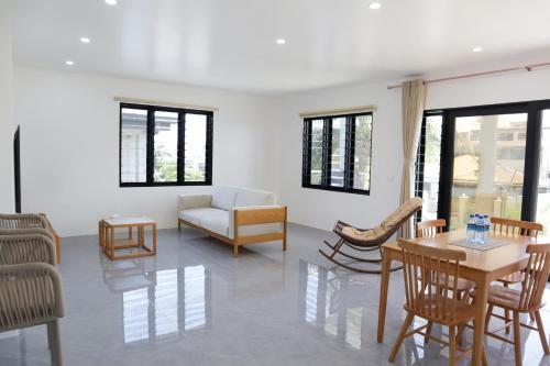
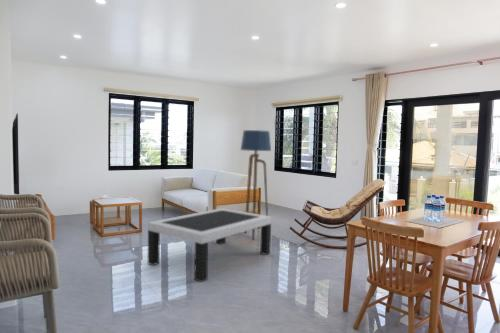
+ floor lamp (255, 183)
+ coffee table (212, 238)
